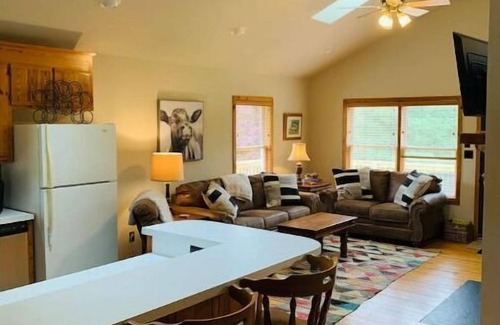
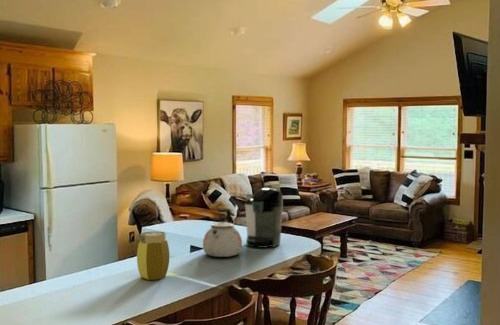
+ kettle (222, 231)
+ coffee maker (256, 214)
+ jar (153, 255)
